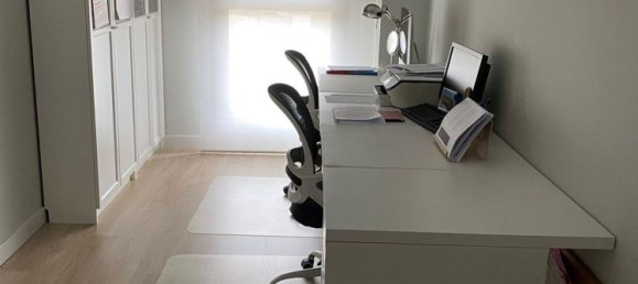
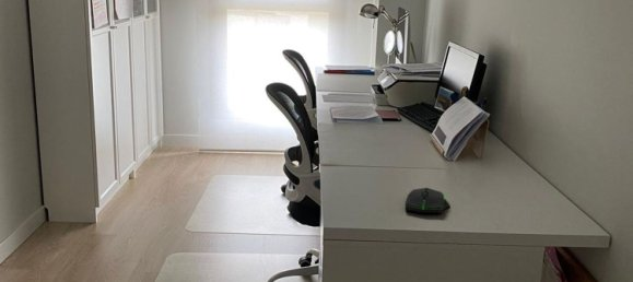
+ computer mouse (427, 197)
